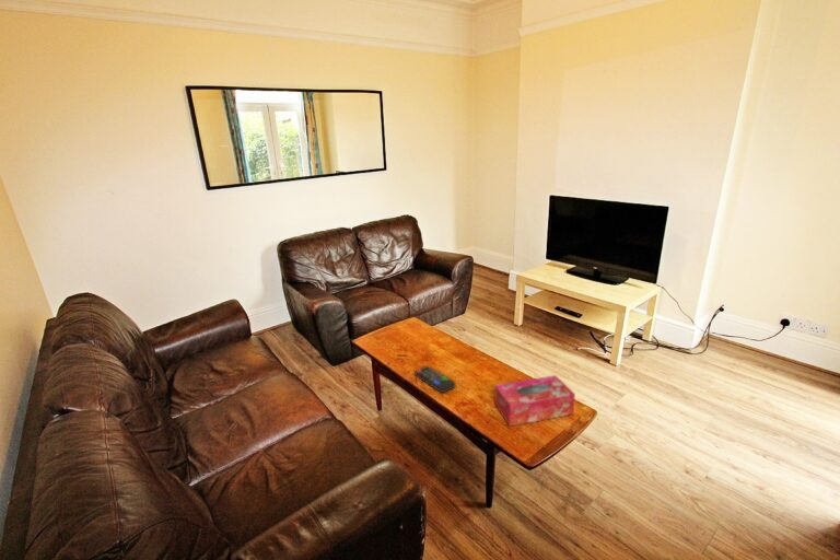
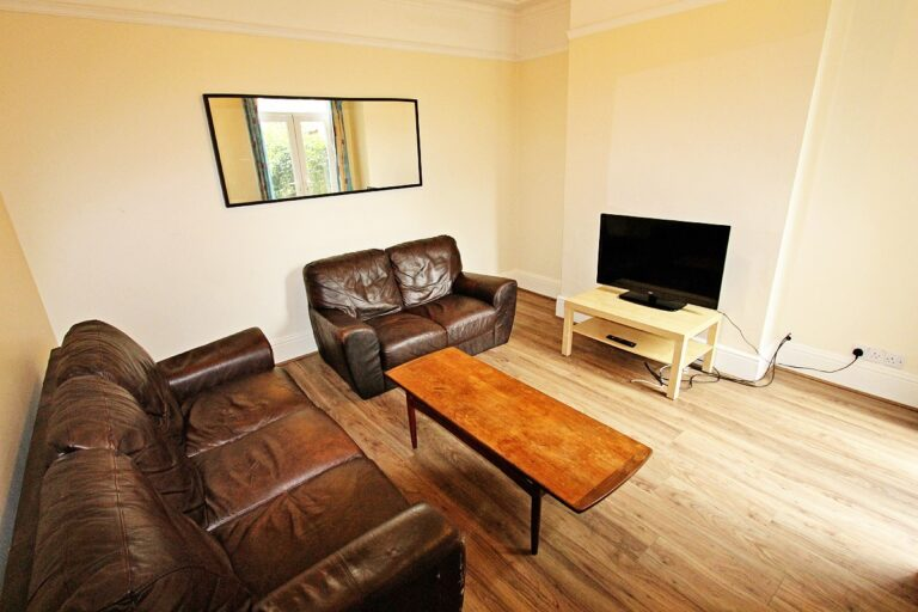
- remote control (434, 377)
- tissue box (533, 399)
